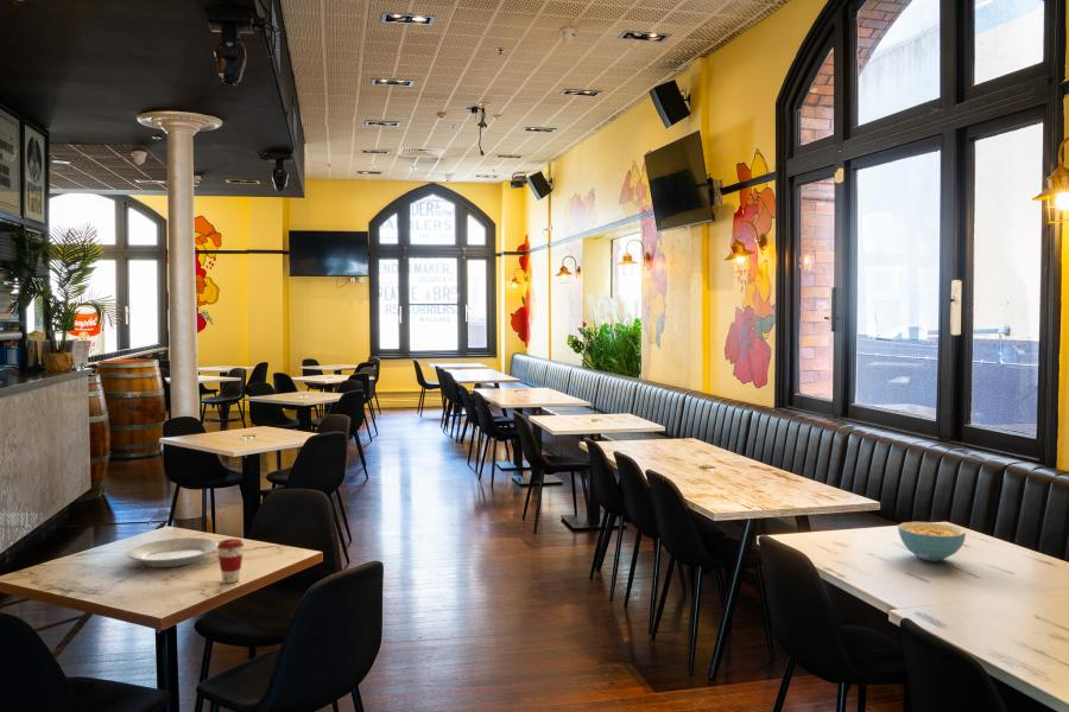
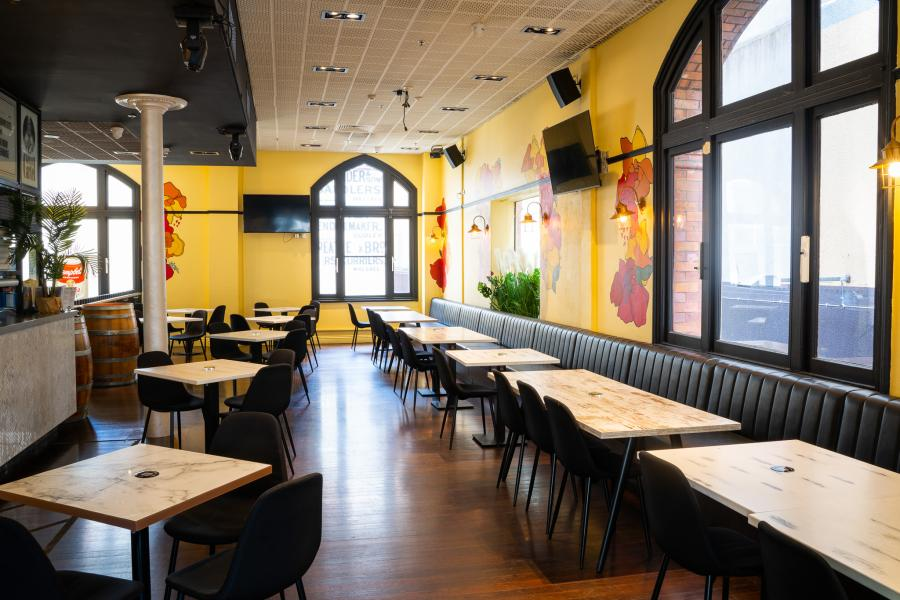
- coffee cup (230, 560)
- cereal bowl (930, 543)
- plate (173, 553)
